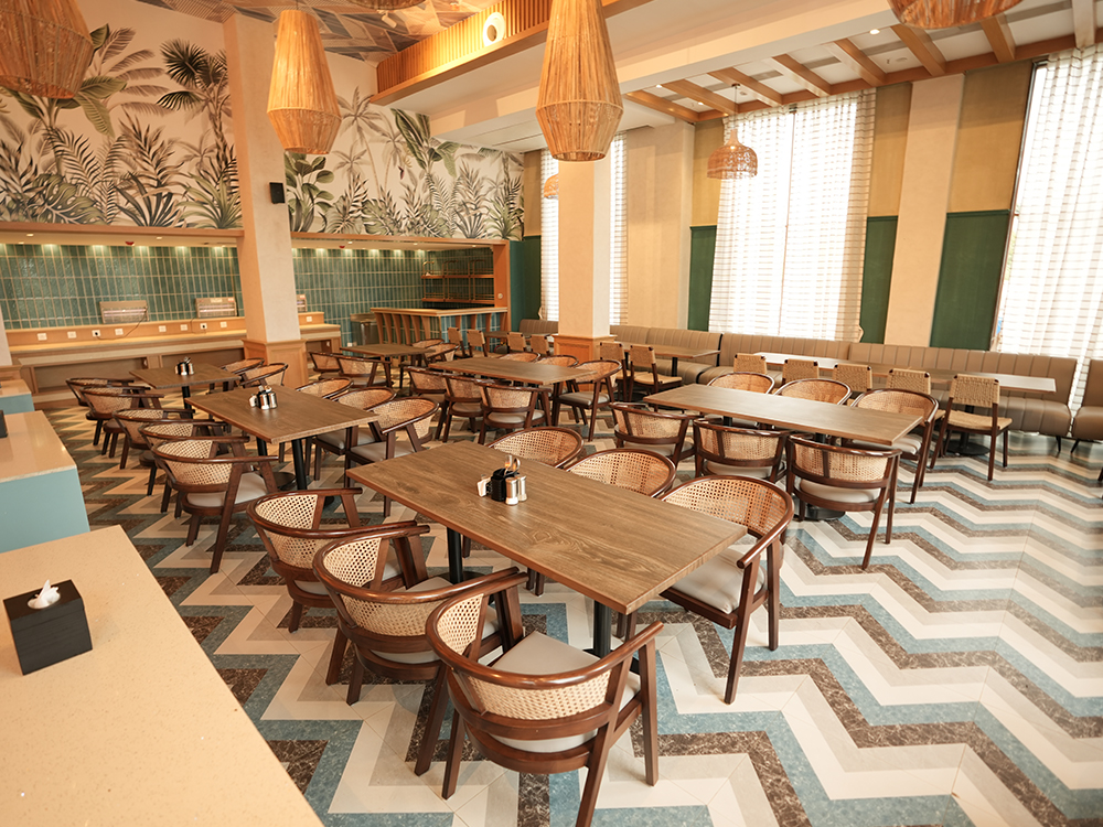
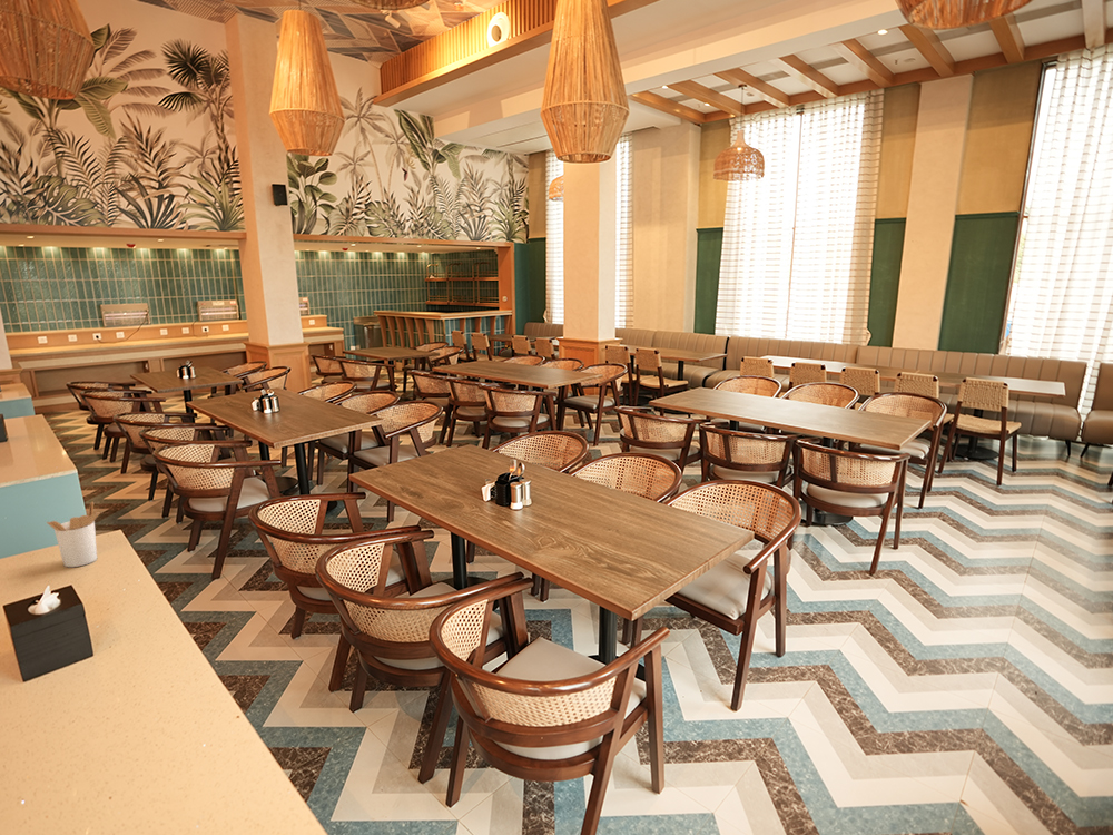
+ utensil holder (80, 536)
